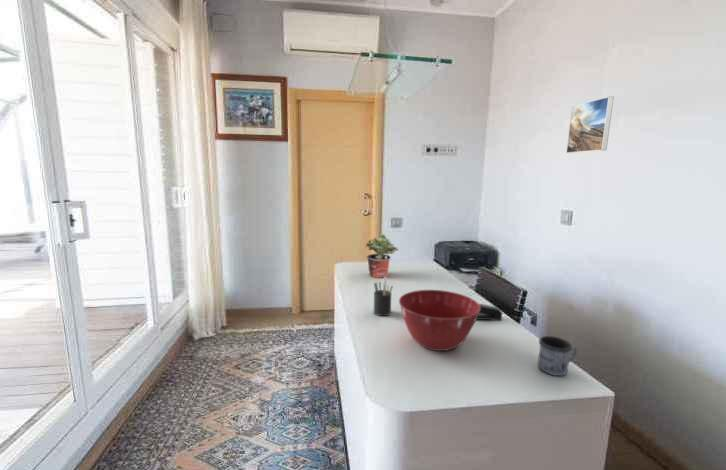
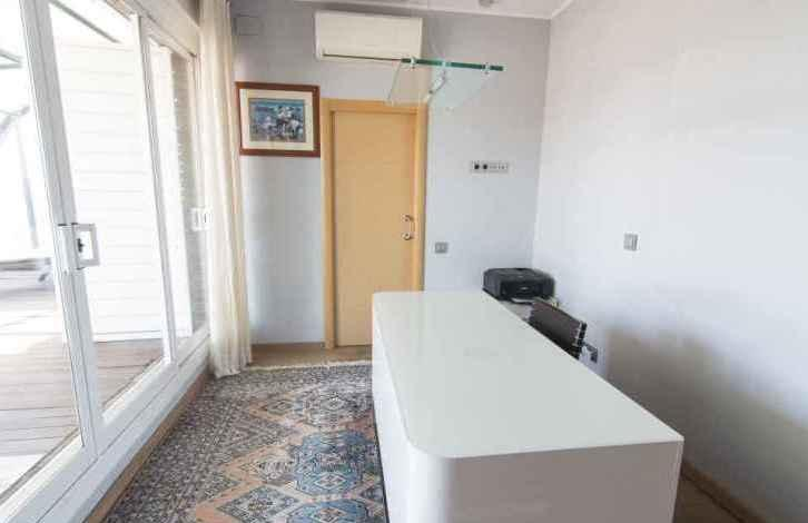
- pen holder (382, 295)
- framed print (588, 127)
- mug (558, 355)
- mixing bowl (437, 322)
- stapler (486, 311)
- potted plant (382, 255)
